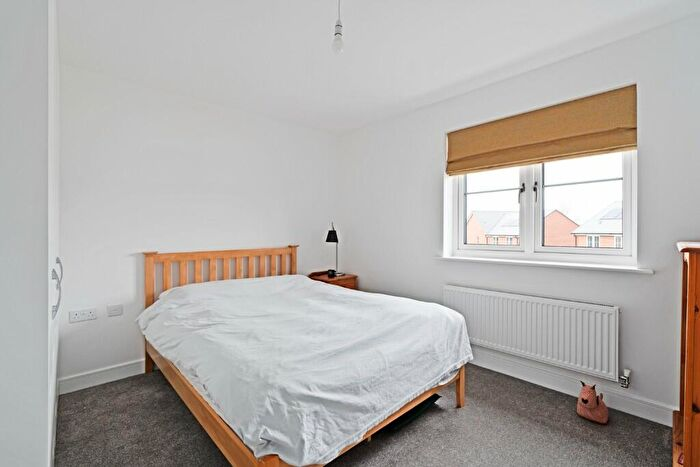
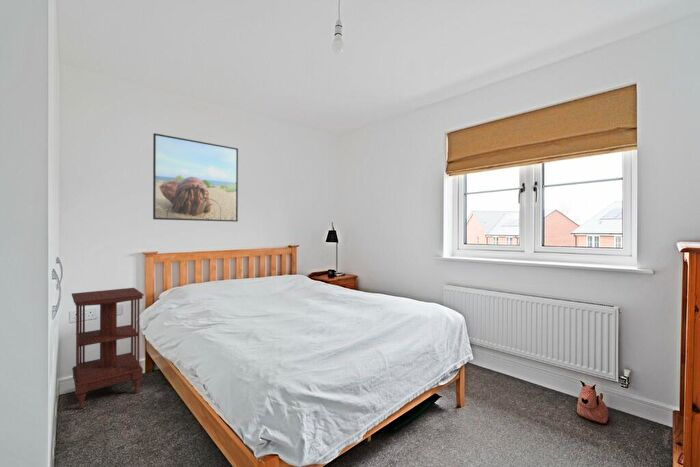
+ side table (107, 342)
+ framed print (198, 181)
